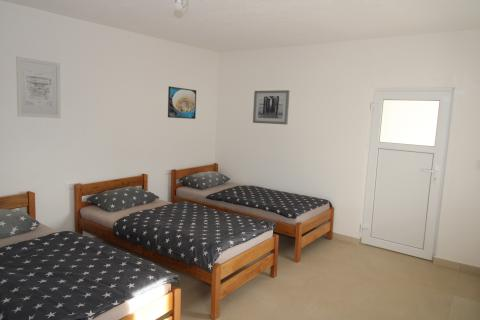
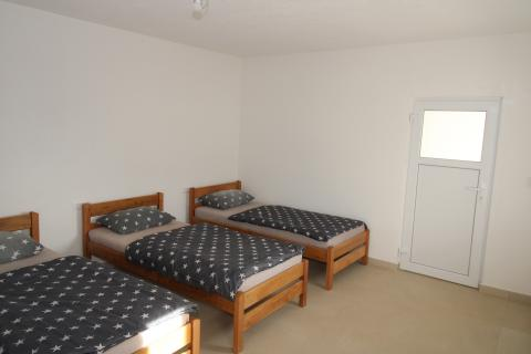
- wall art (270, 107)
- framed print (182, 103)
- wall art (39, 88)
